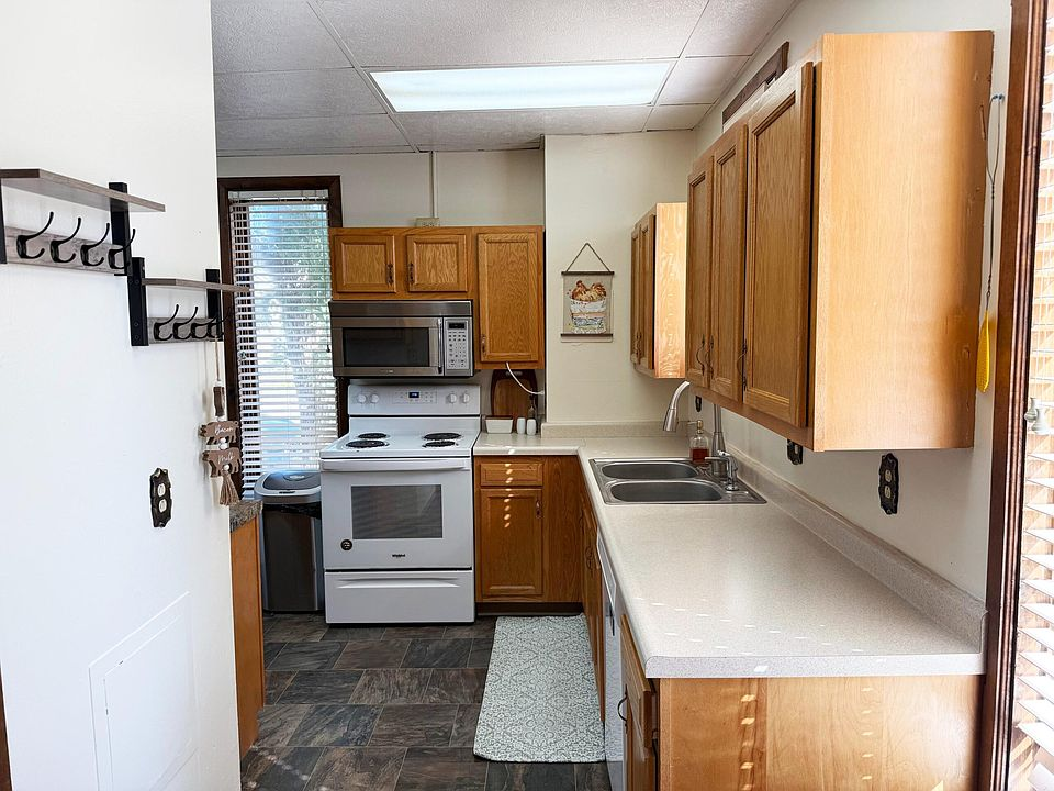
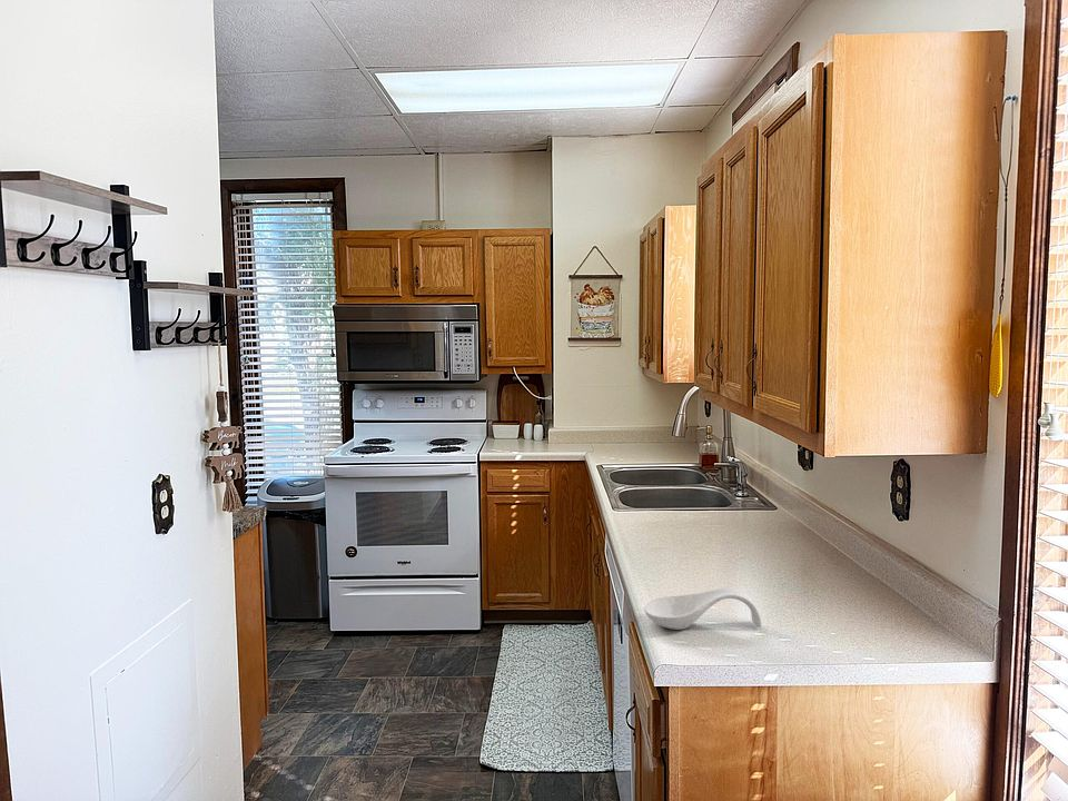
+ spoon rest (701, 607)
